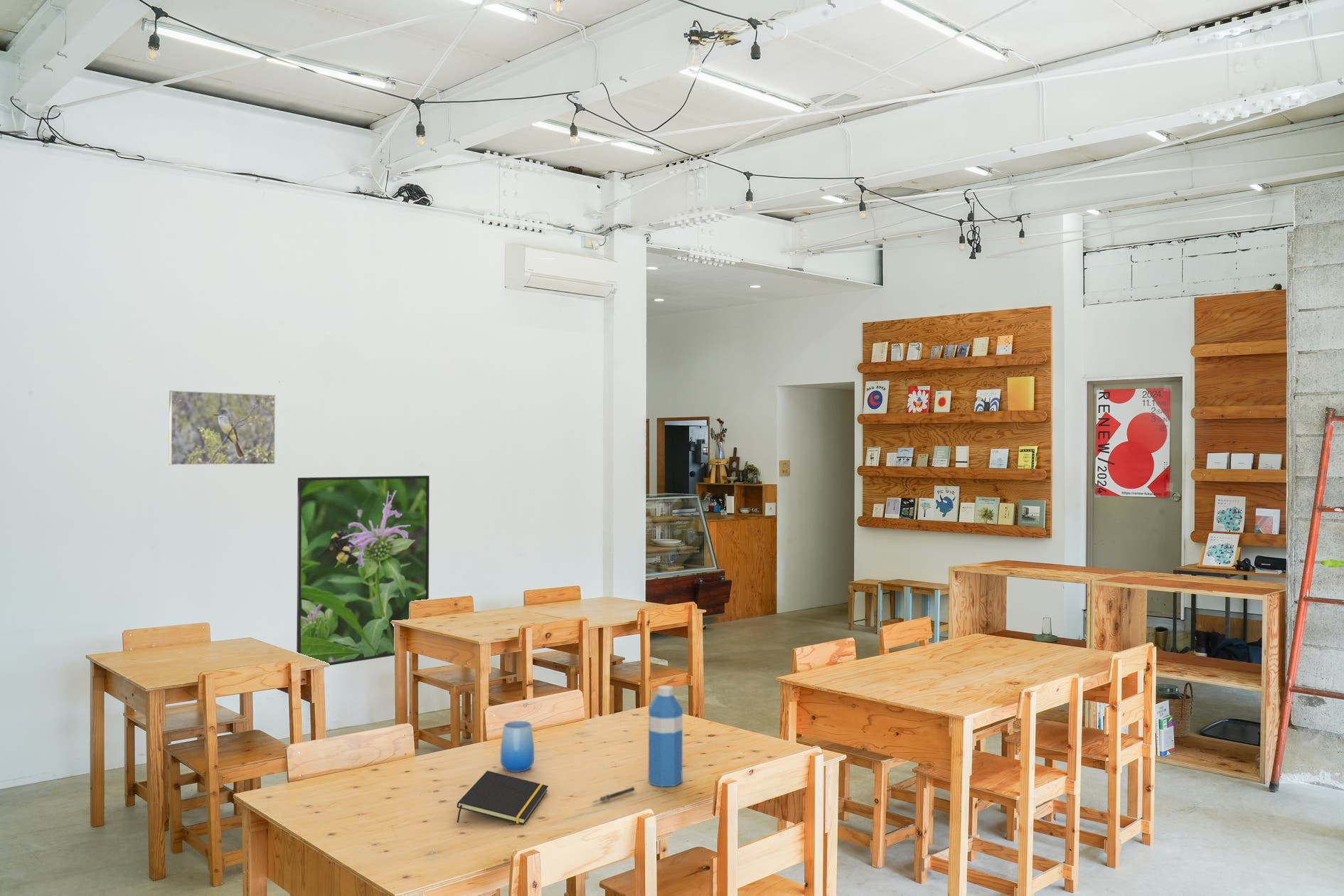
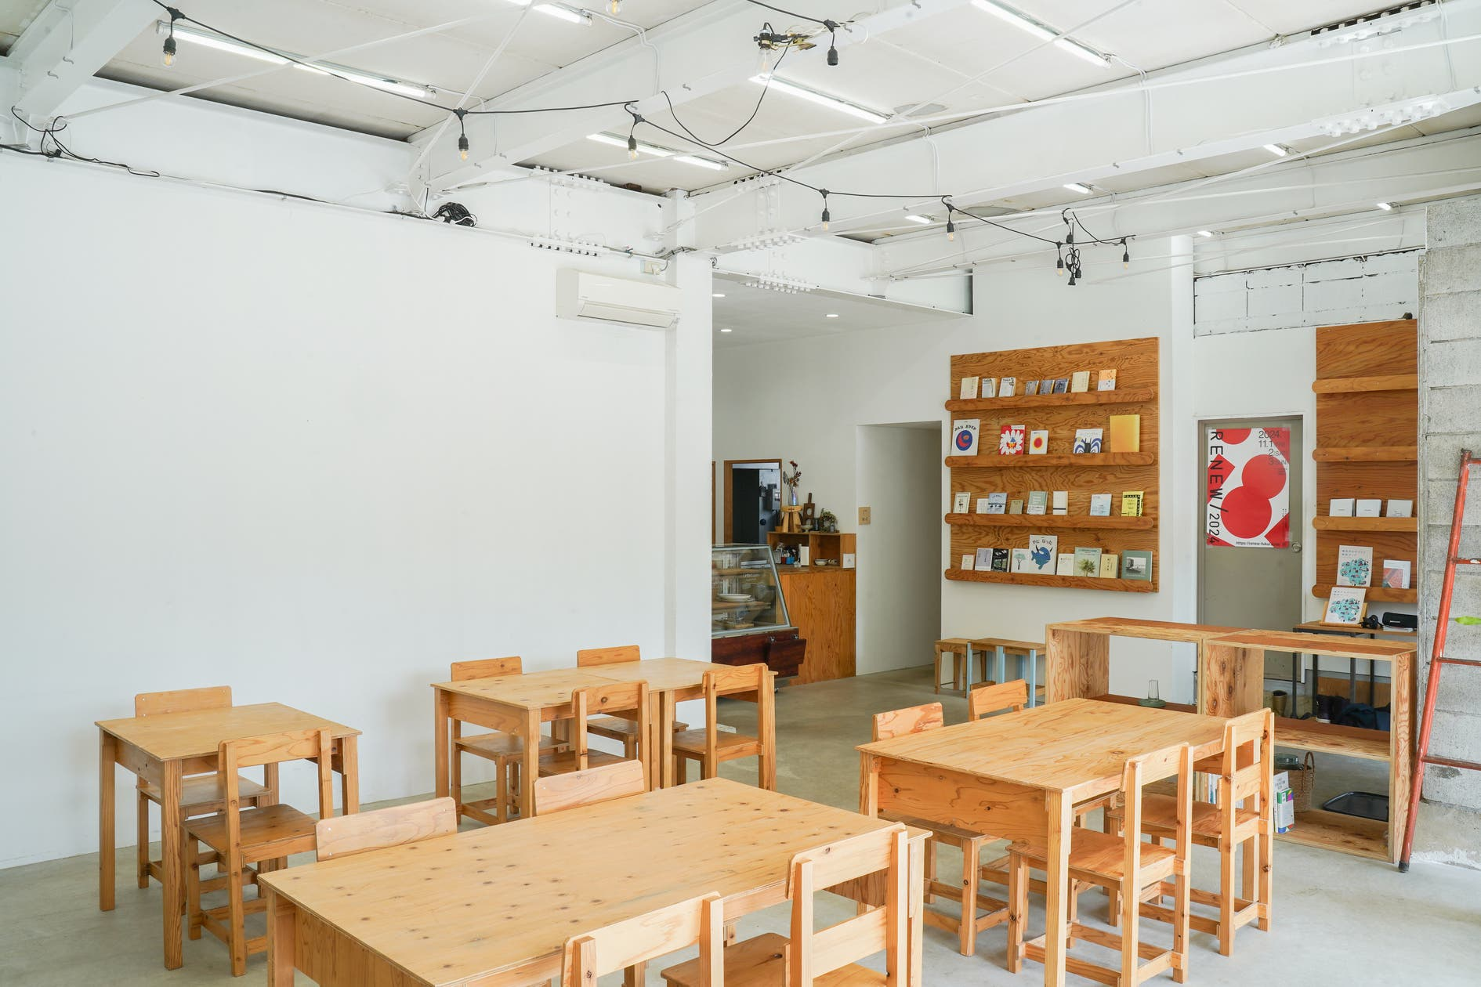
- pen (613, 795)
- water bottle (665, 734)
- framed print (223, 428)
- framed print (366, 567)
- cup (517, 746)
- notepad (504, 796)
